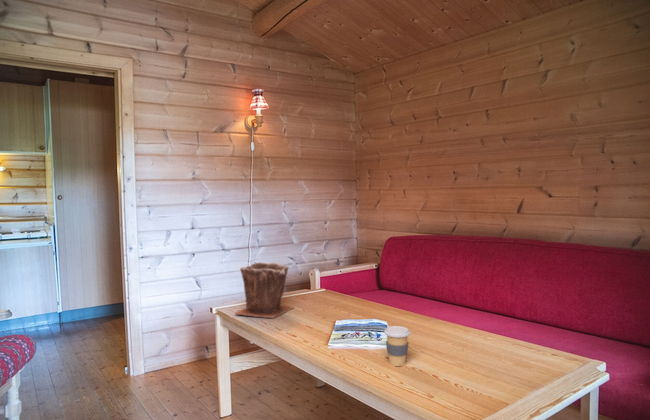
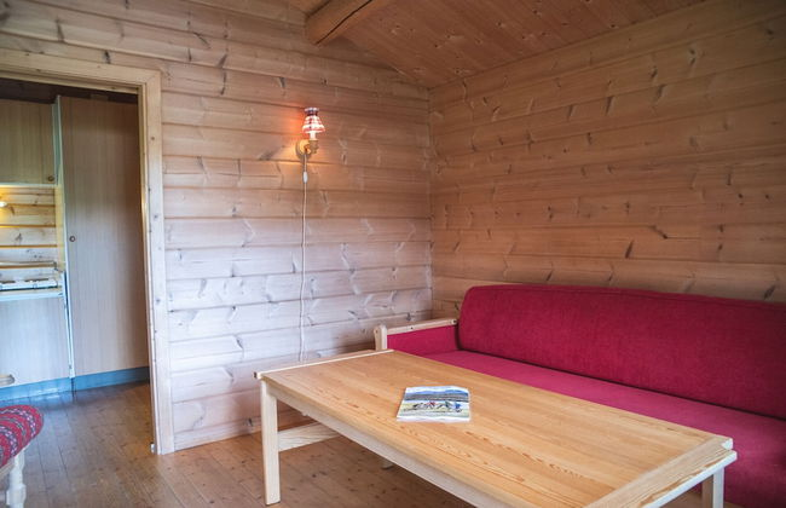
- plant pot (265, 287)
- coffee cup (397, 346)
